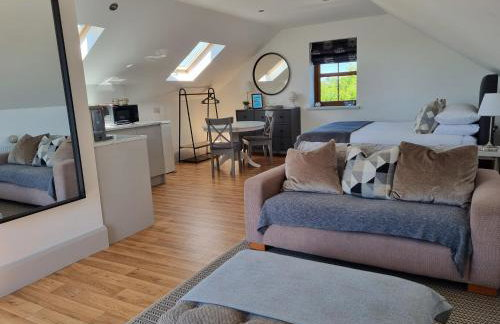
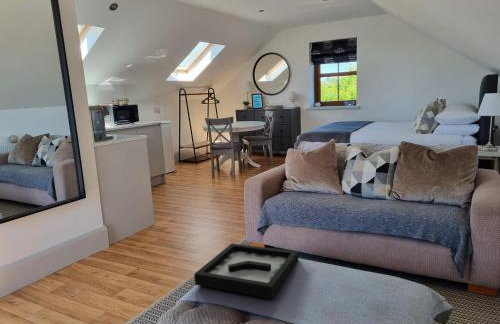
+ decorative tray (249, 267)
